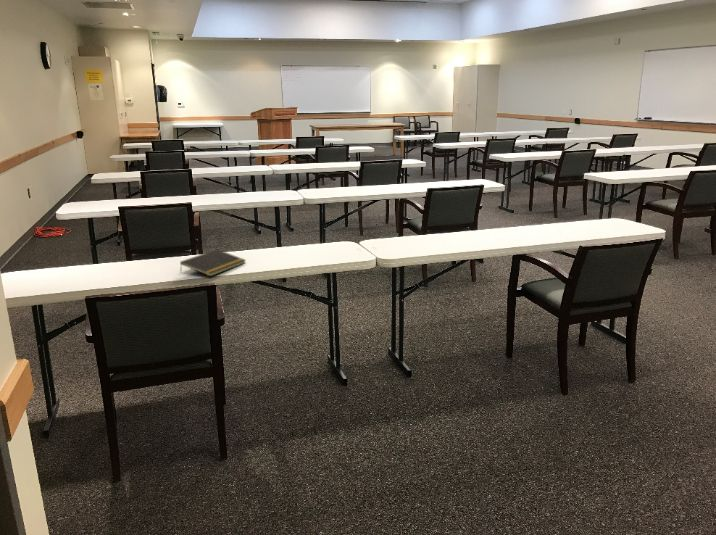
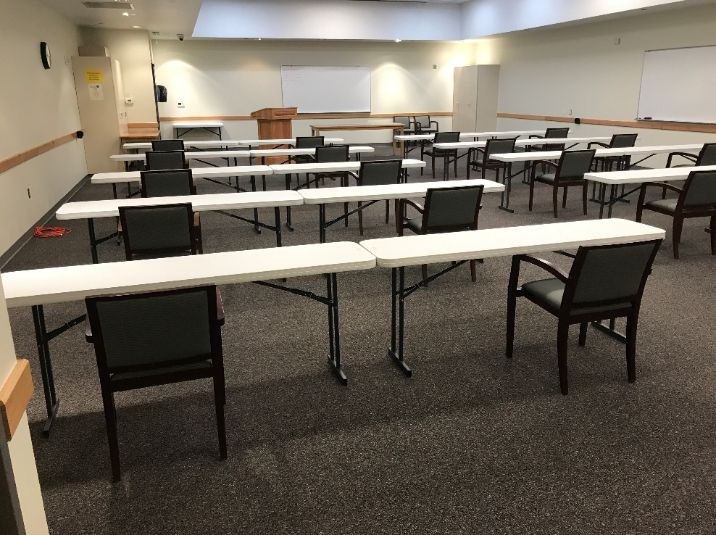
- notepad (214, 262)
